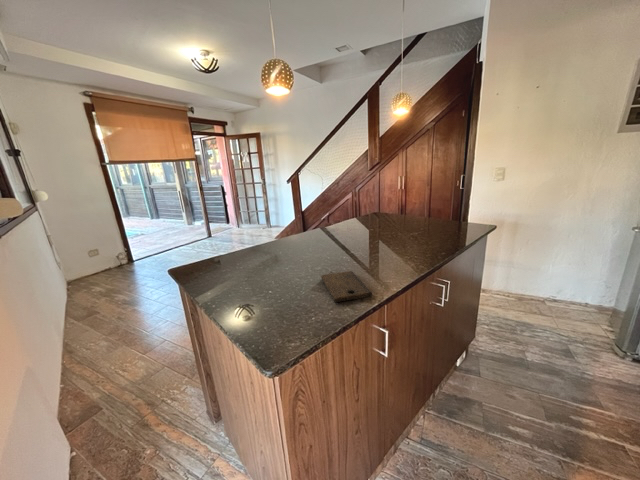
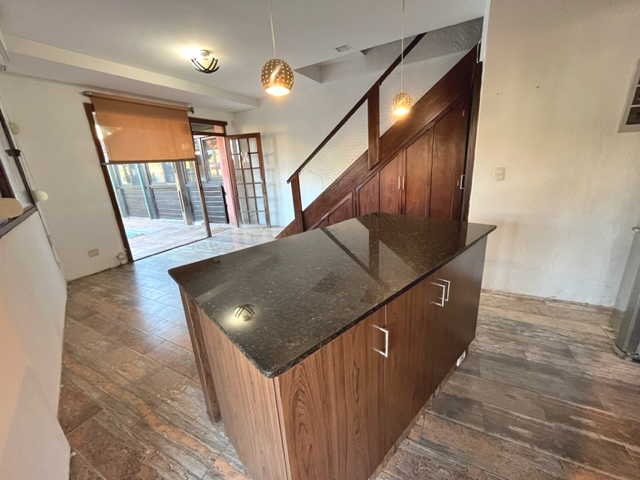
- cutting board (344, 284)
